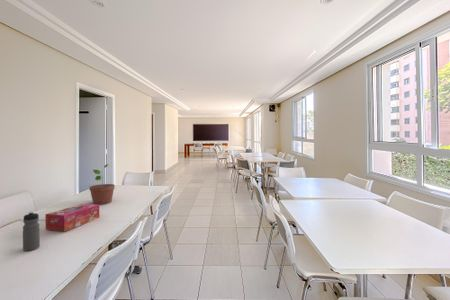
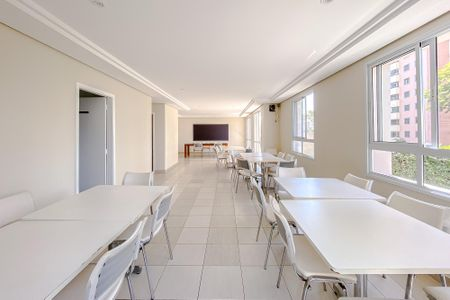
- water bottle (31, 230)
- tissue box (74, 216)
- potted plant (102, 183)
